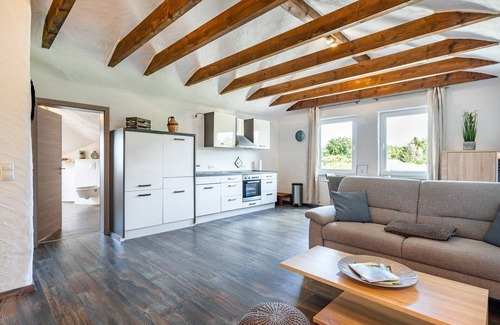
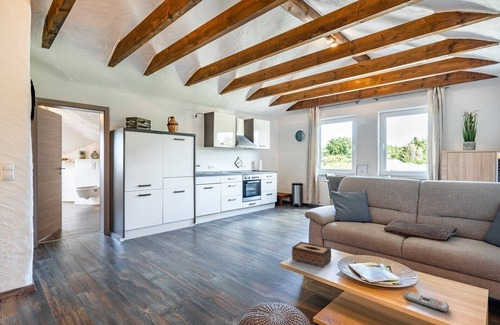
+ tissue box (311, 253)
+ remote control (425, 301)
